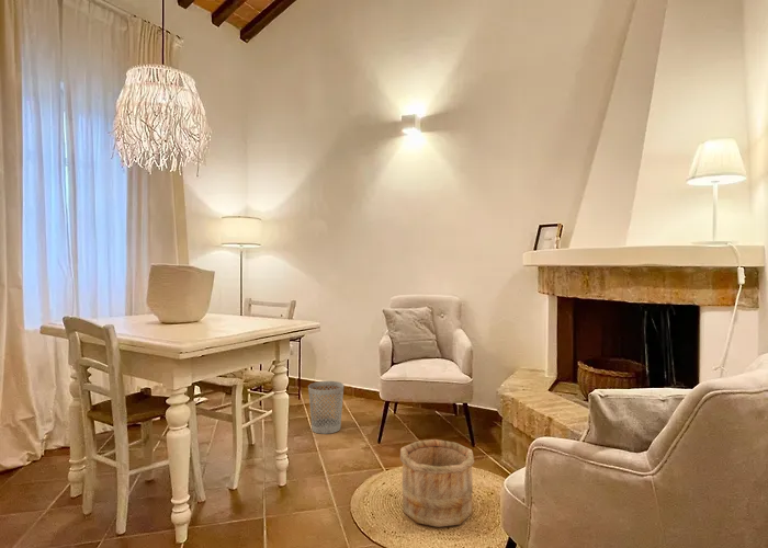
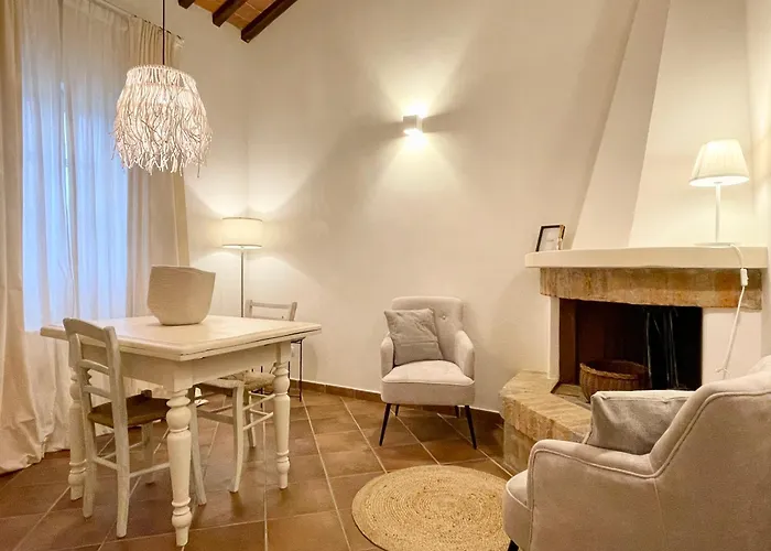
- wastebasket (326, 407)
- wooden bucket (437, 480)
